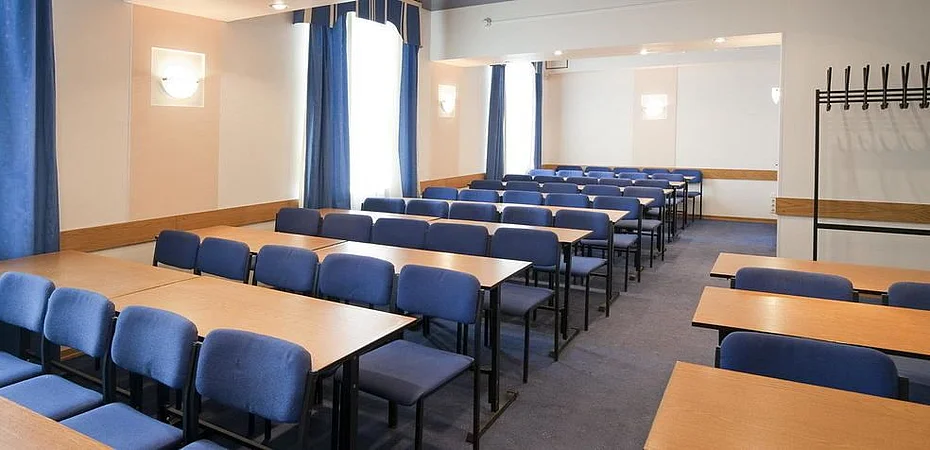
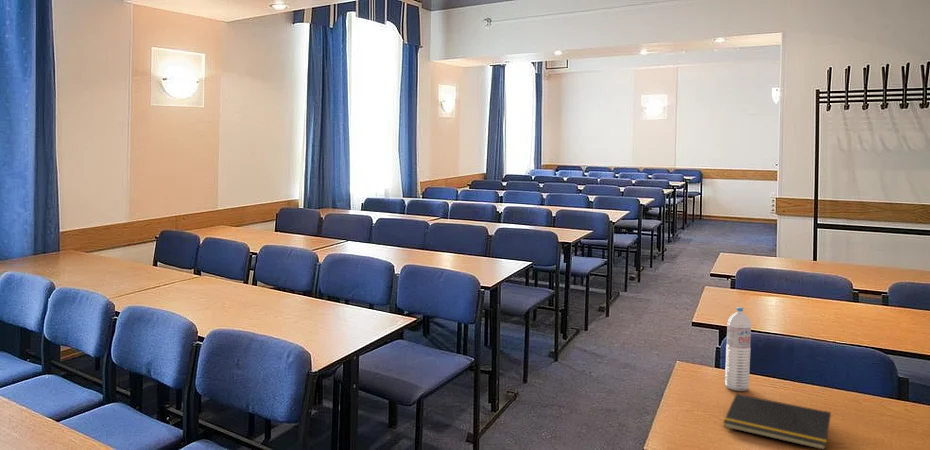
+ water bottle (738, 348)
+ notepad (776, 419)
